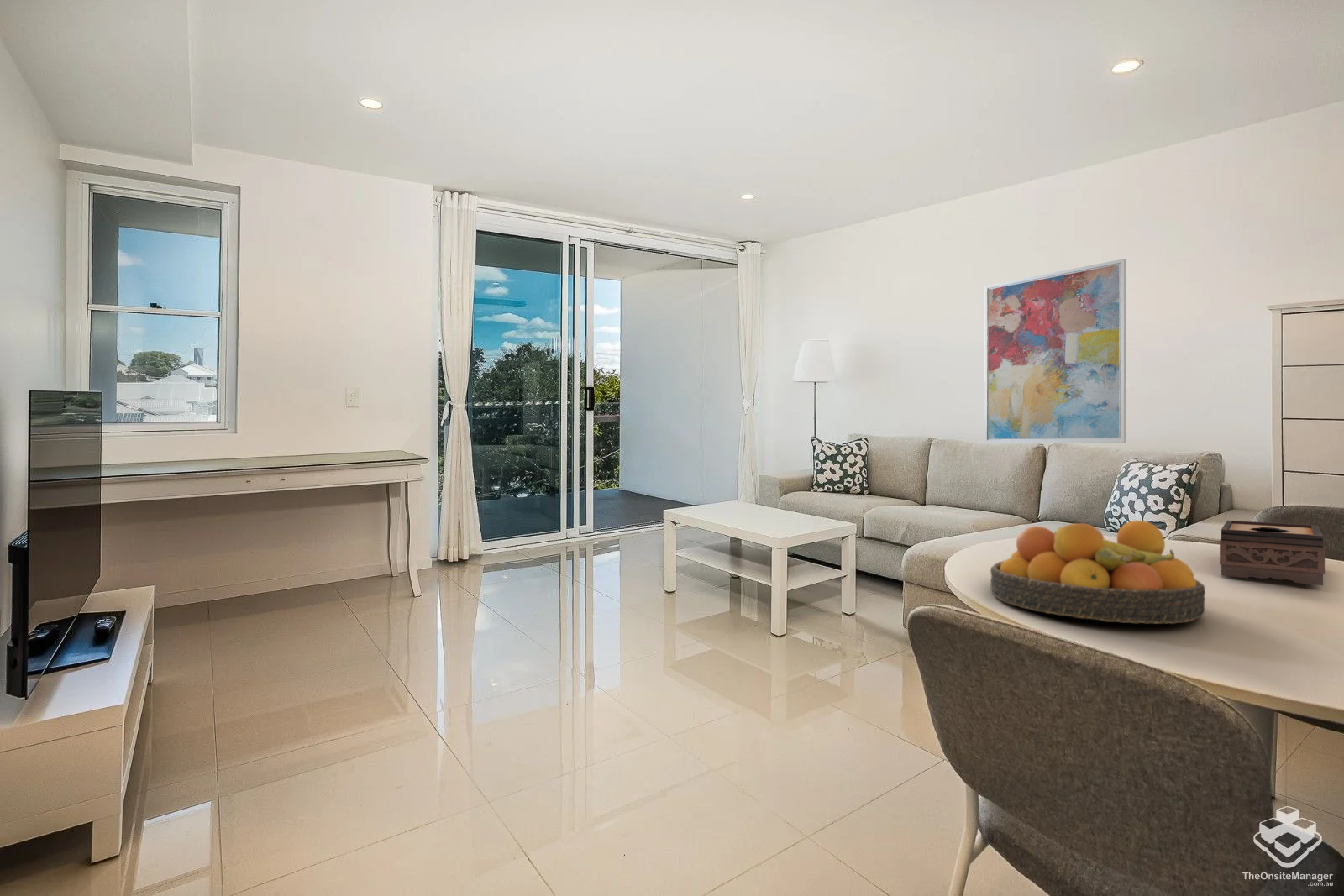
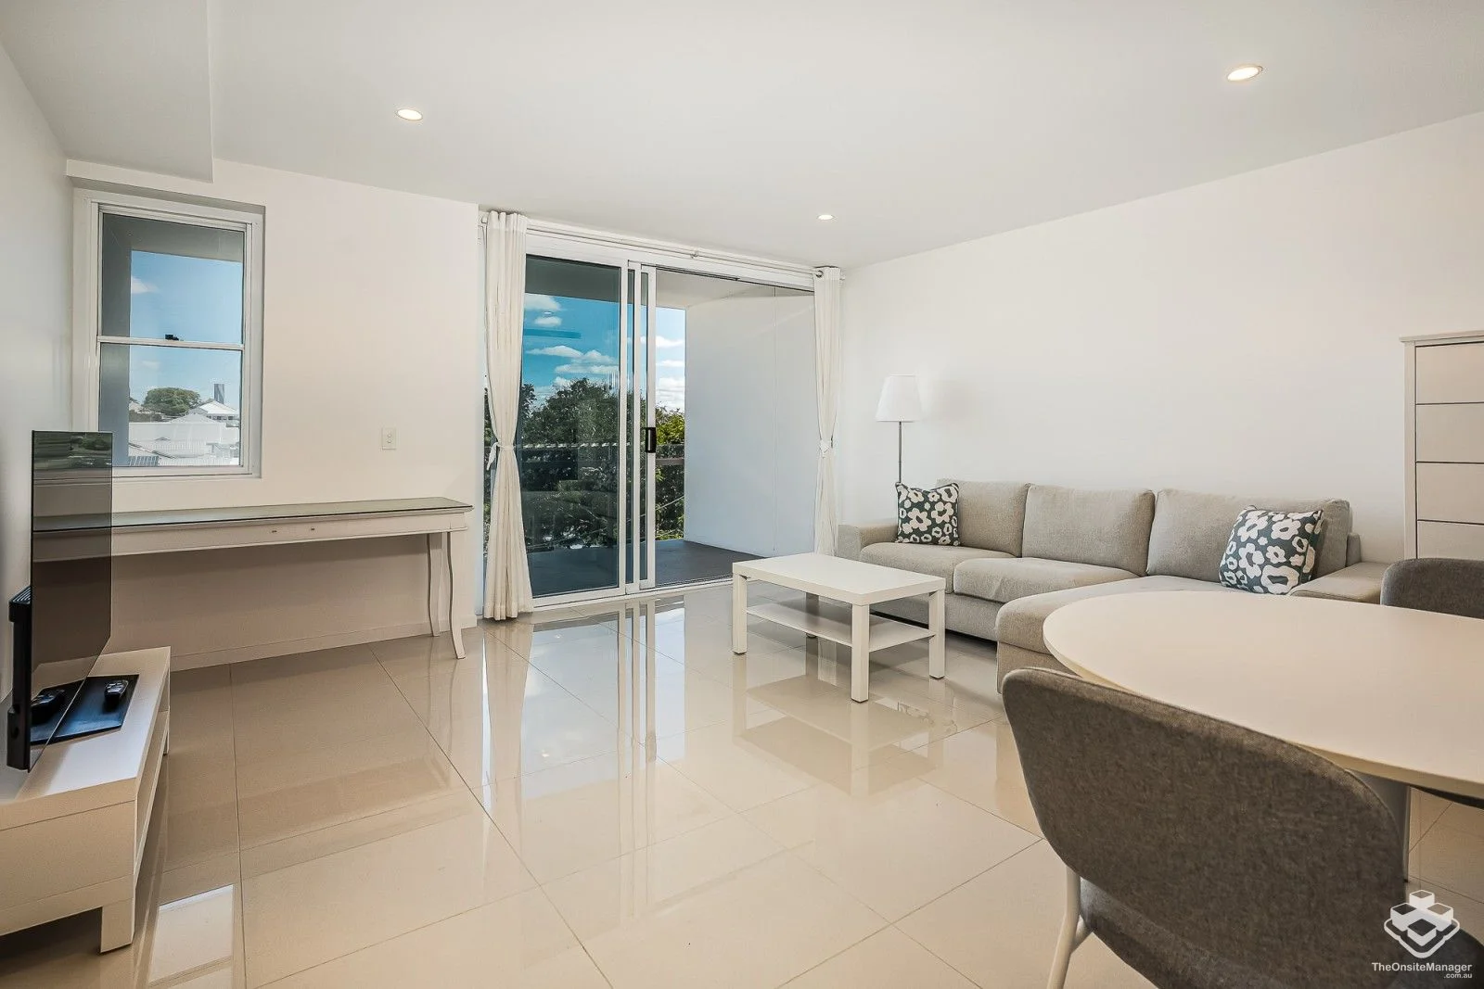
- wall art (1050, 358)
- fruit bowl (1090, 561)
- tissue box (1270, 549)
